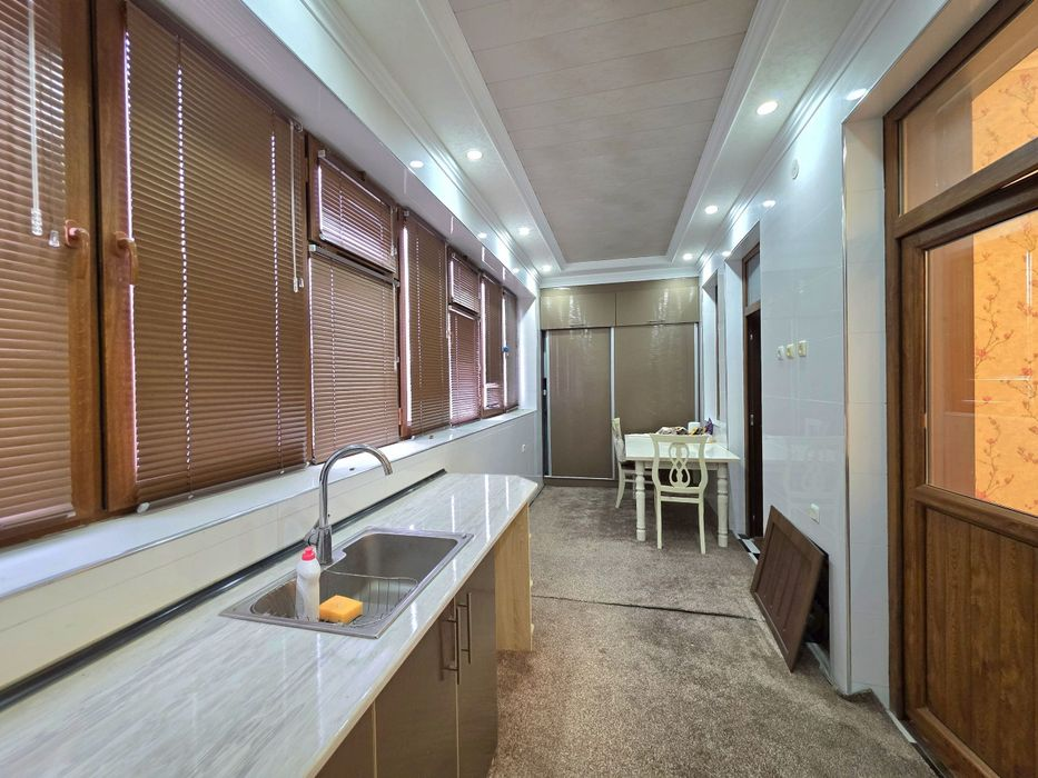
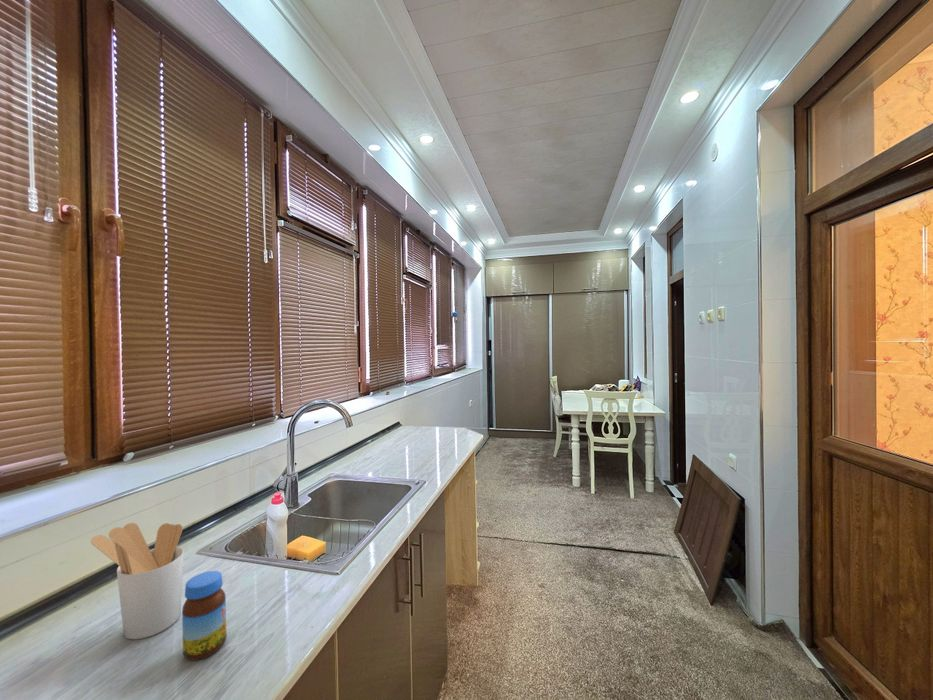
+ jar (204, 612)
+ utensil holder (140, 574)
